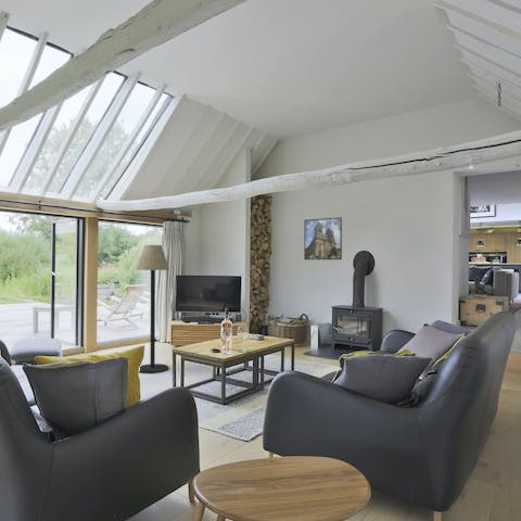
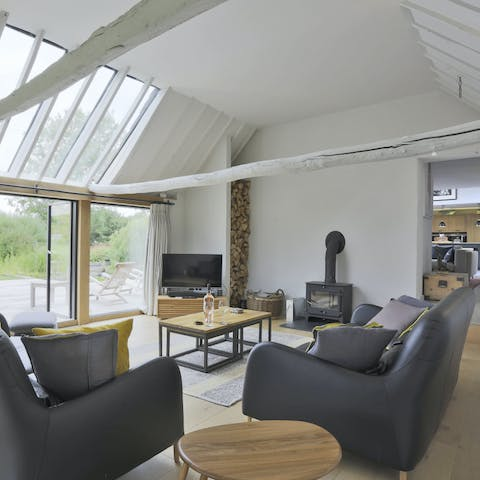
- floor lamp (152, 307)
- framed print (322, 239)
